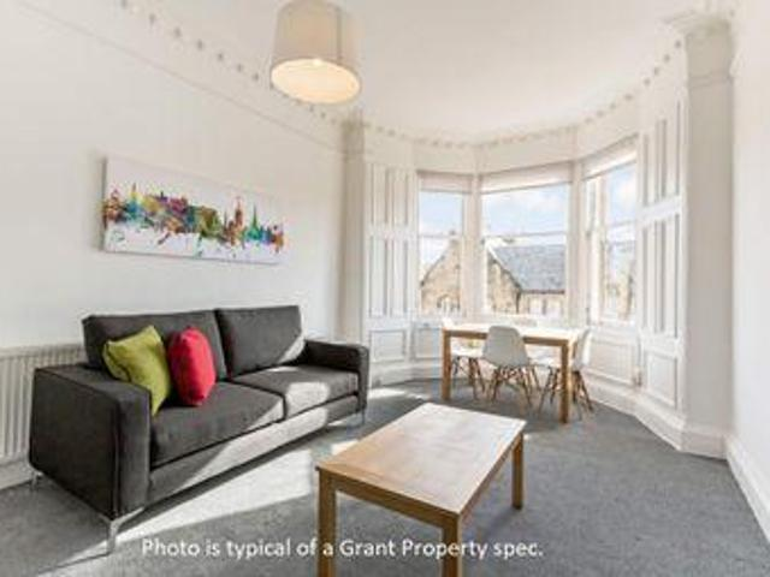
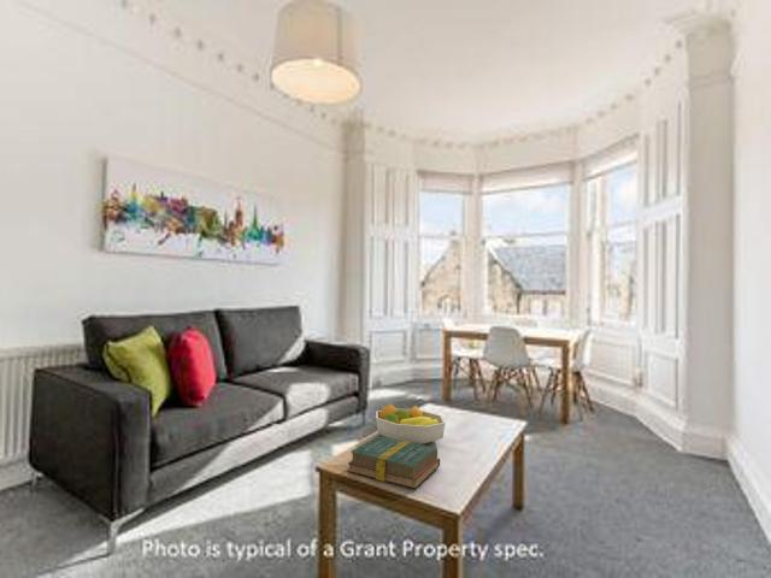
+ hardback book (394, 459)
+ fruit bowl (408, 421)
